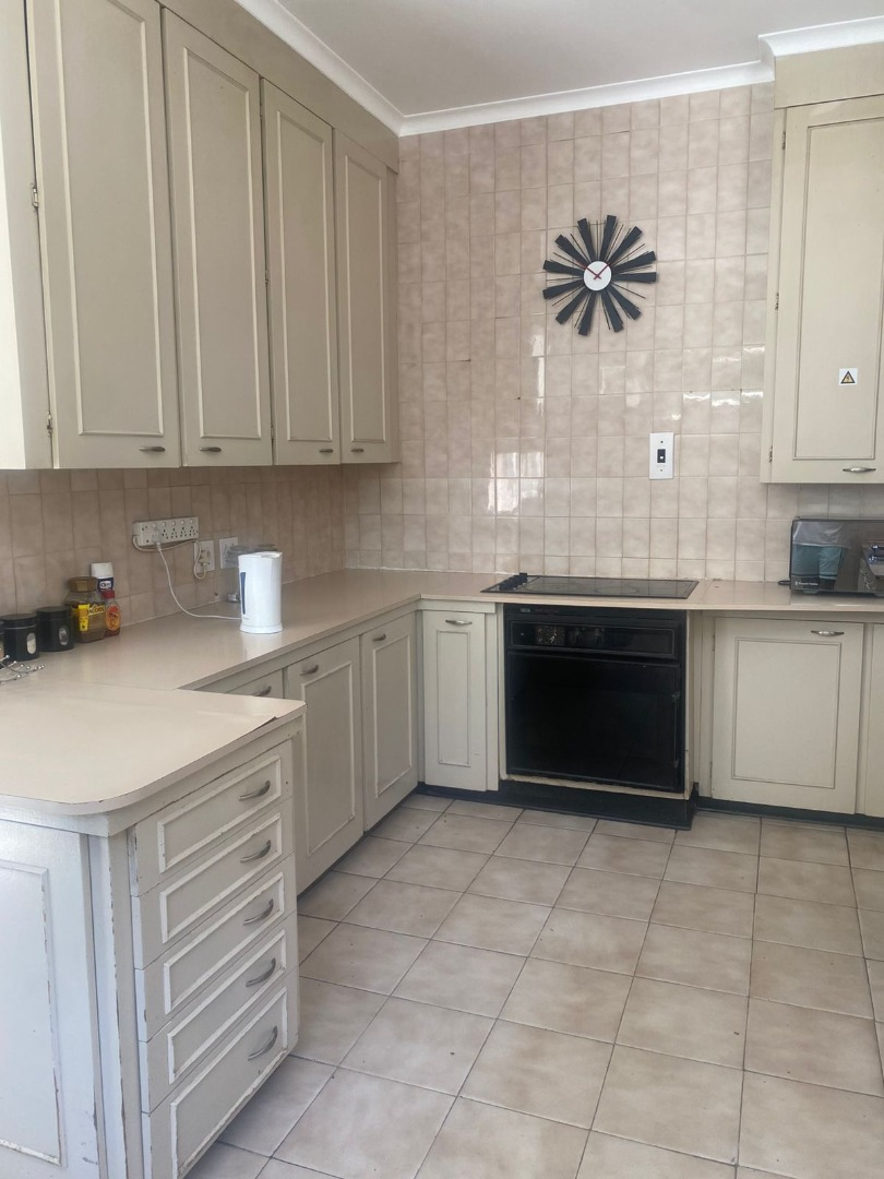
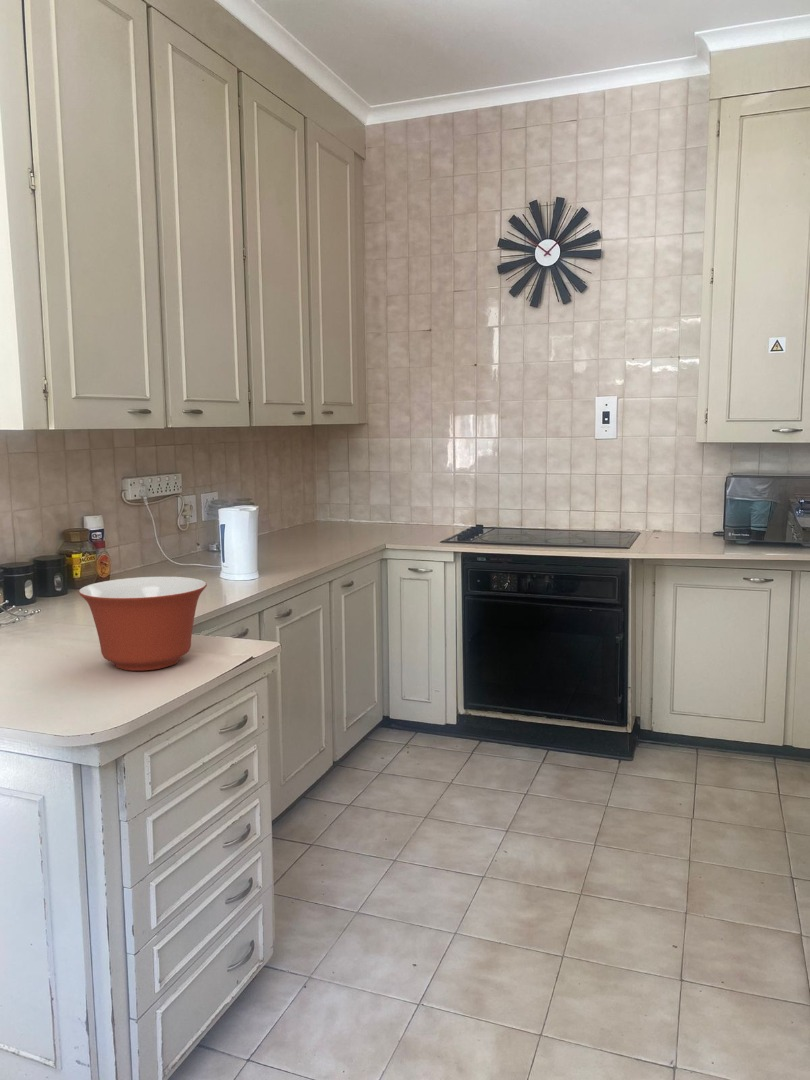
+ mixing bowl (145, 624)
